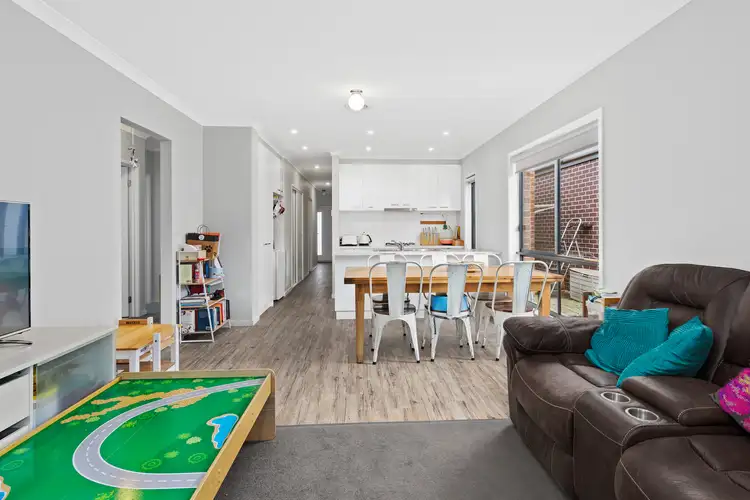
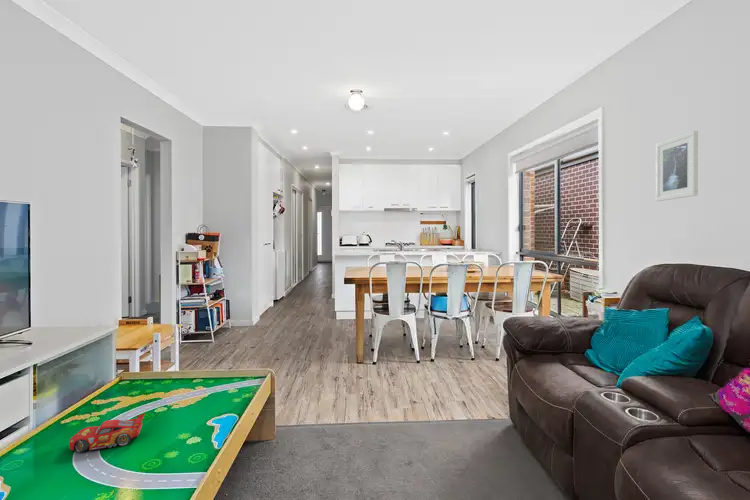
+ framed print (675, 168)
+ toy car (107, 433)
